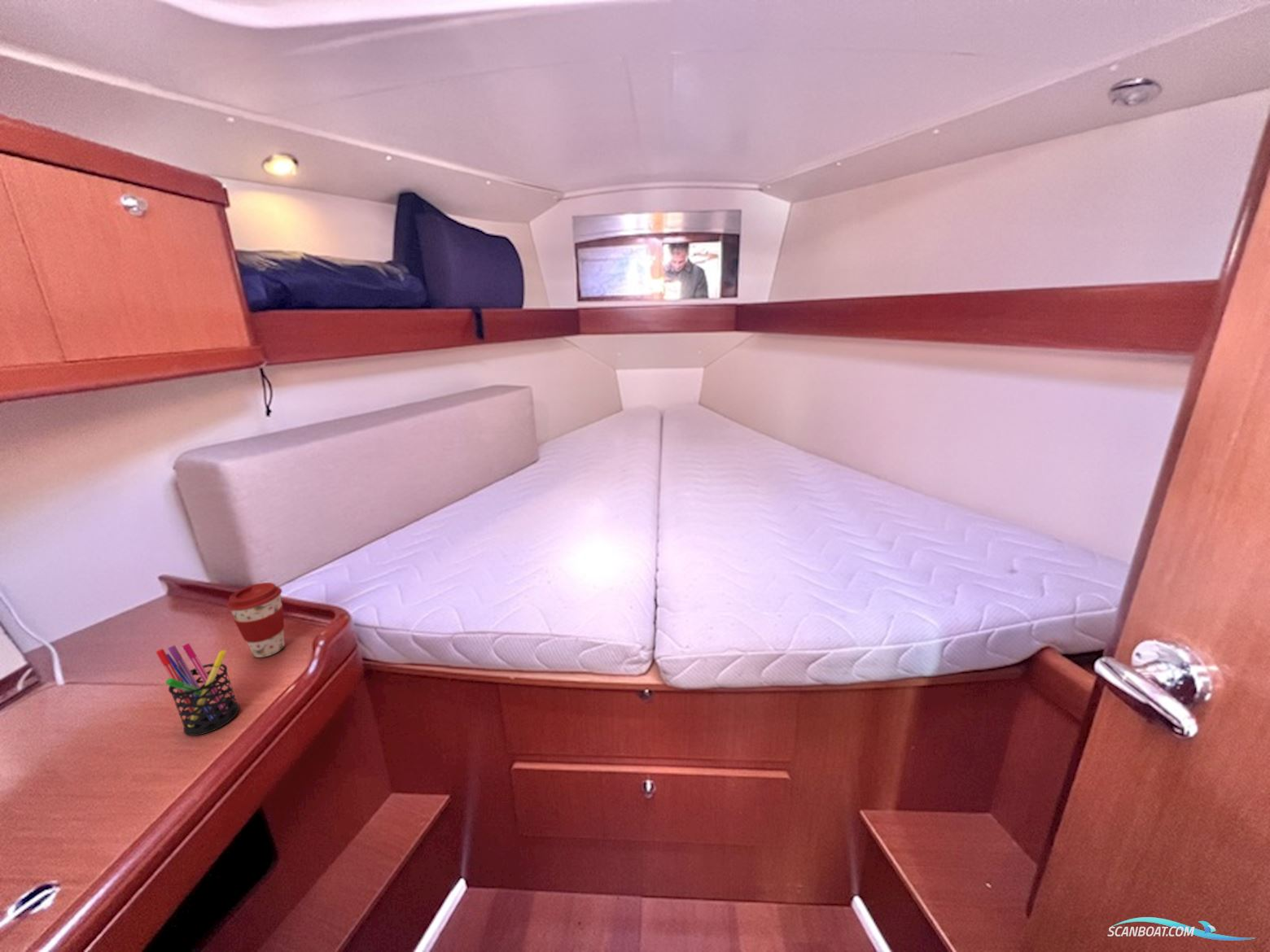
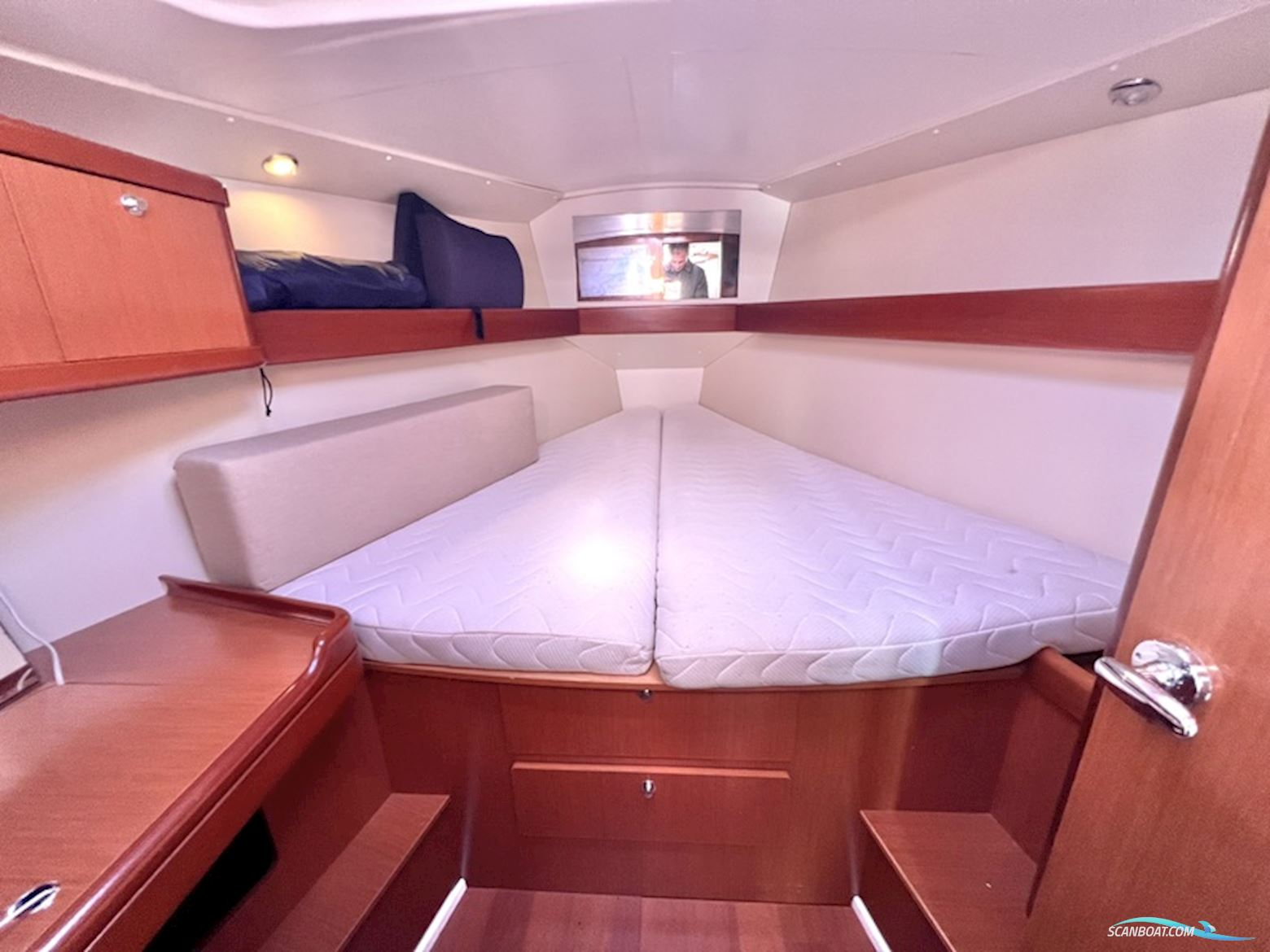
- coffee cup (261, 620)
- pen holder (194, 687)
